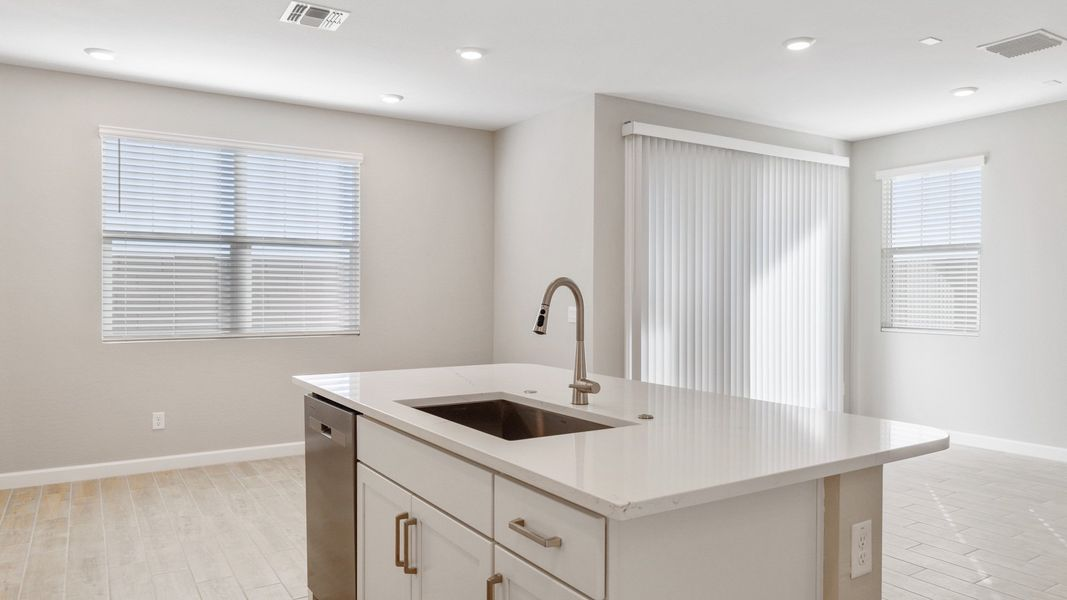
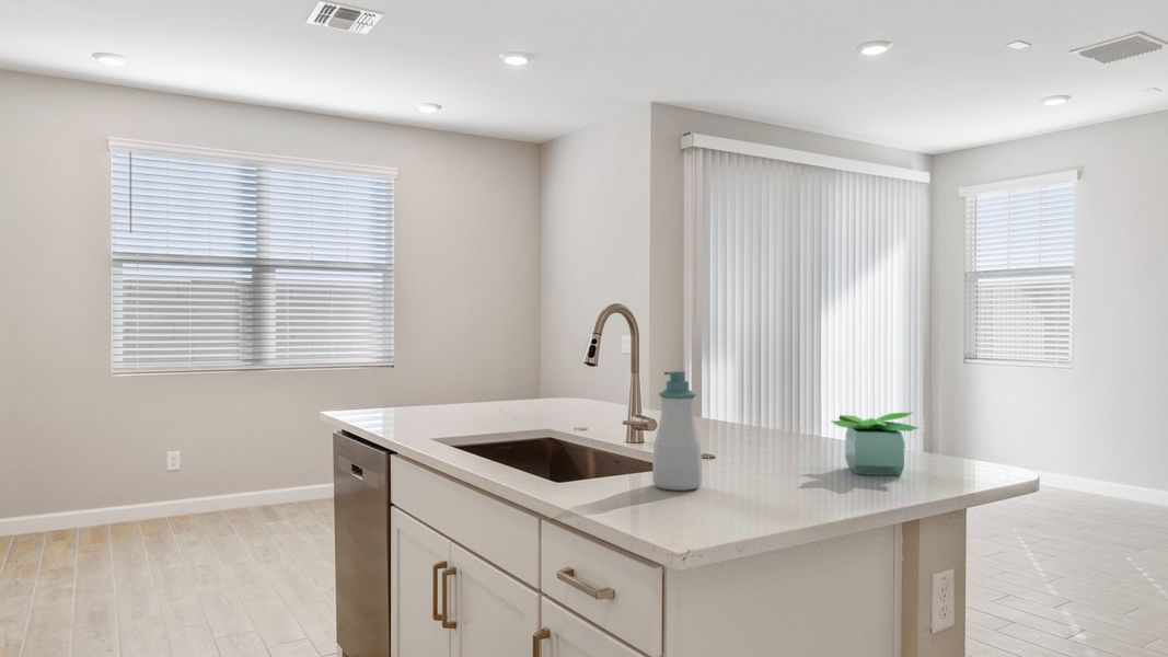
+ soap bottle (676, 428)
+ potted plant (876, 441)
